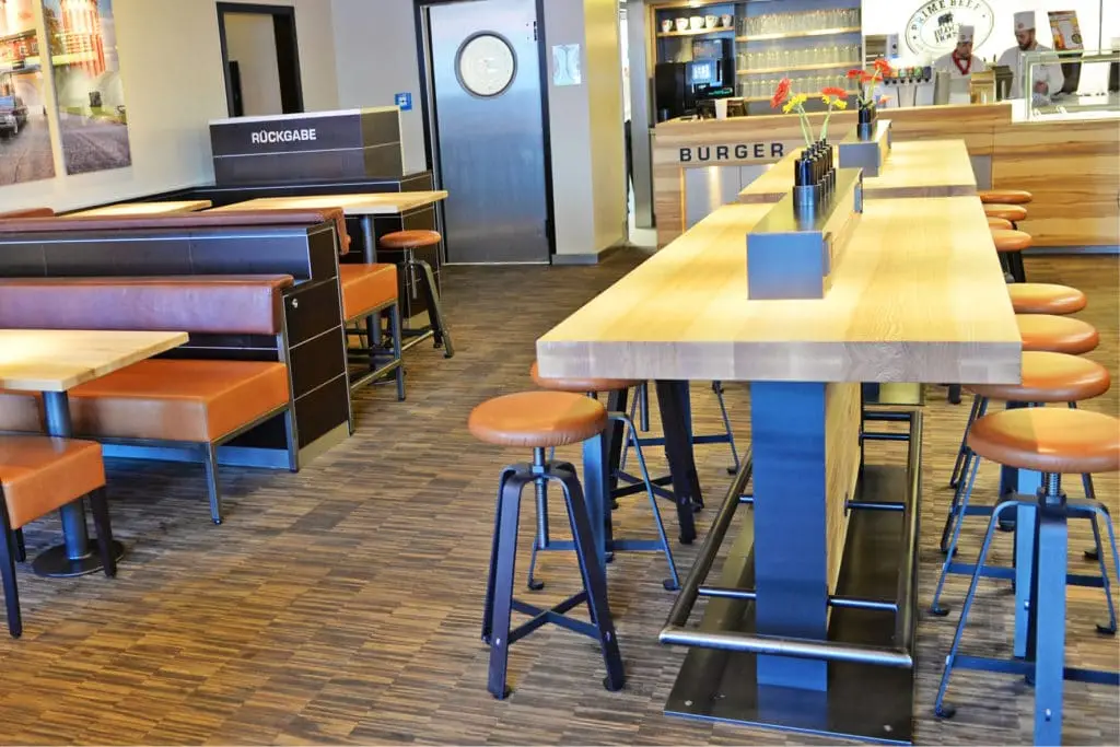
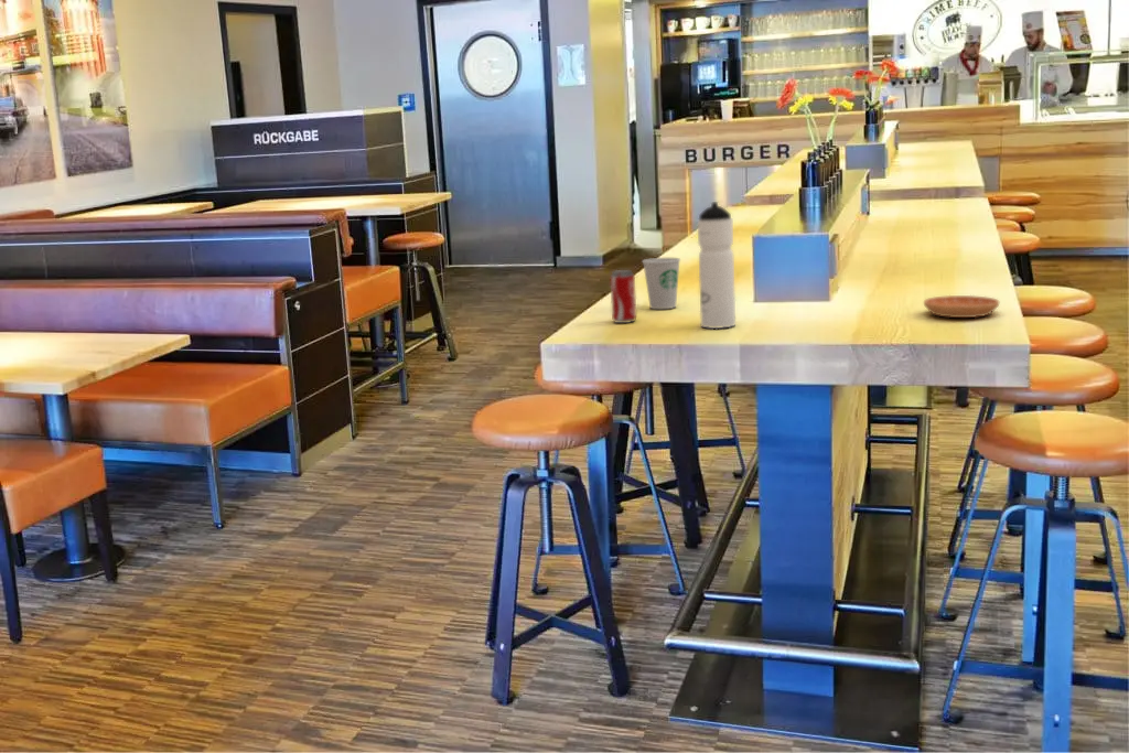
+ paper cup (662, 283)
+ beverage can (623, 295)
+ water bottle (716, 263)
+ saucer (960, 306)
